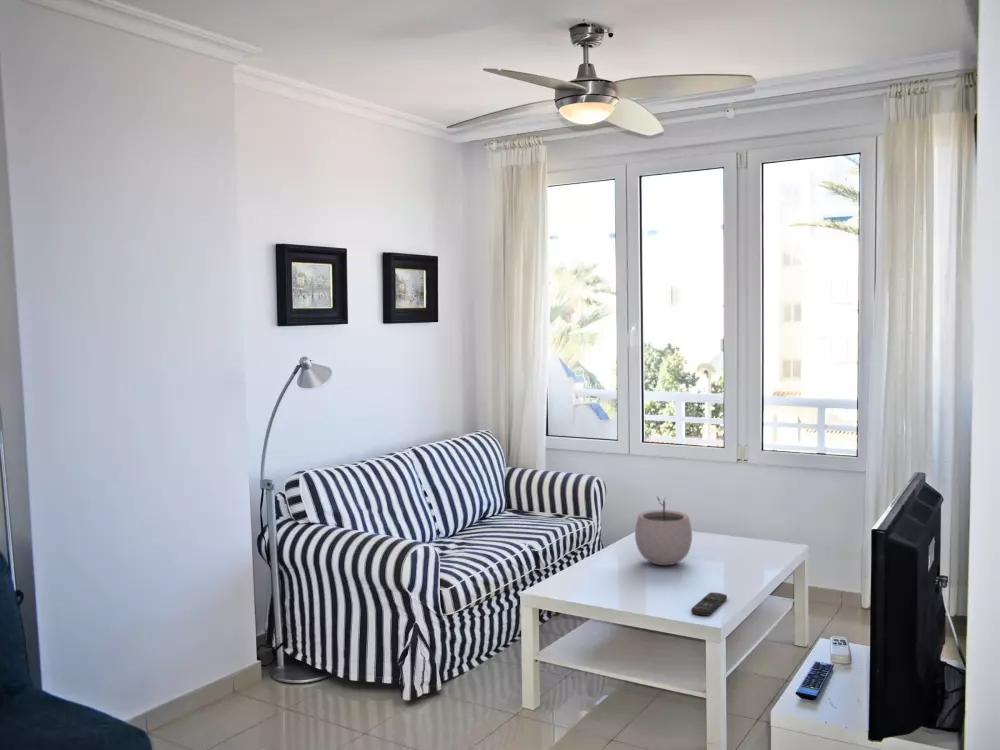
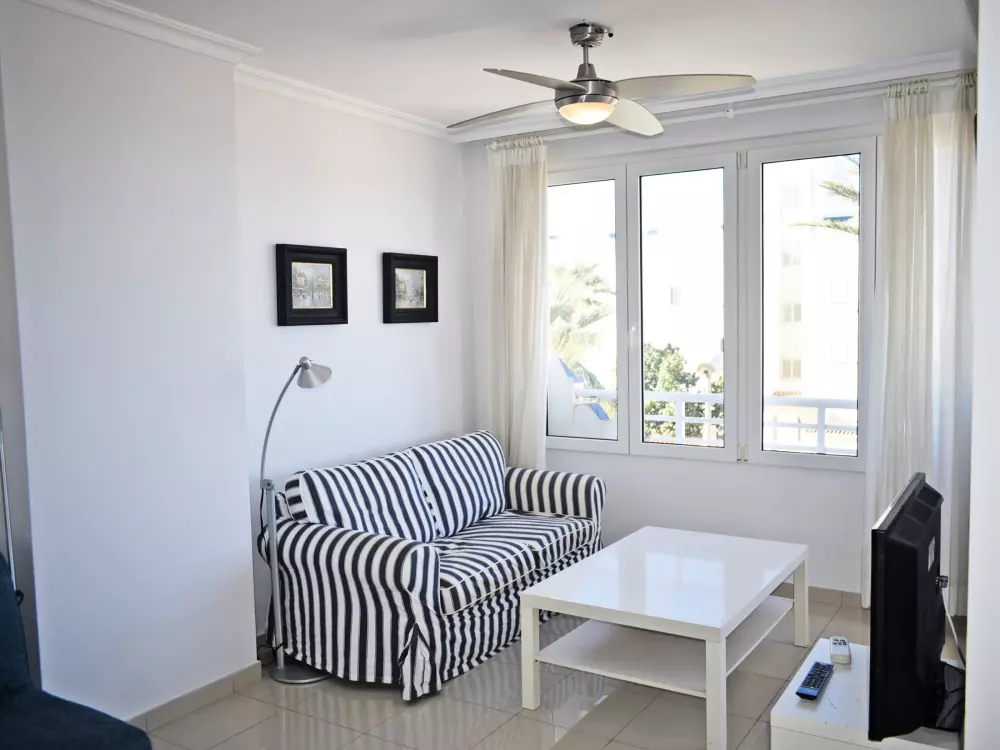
- plant pot (663, 528)
- remote control (709, 603)
